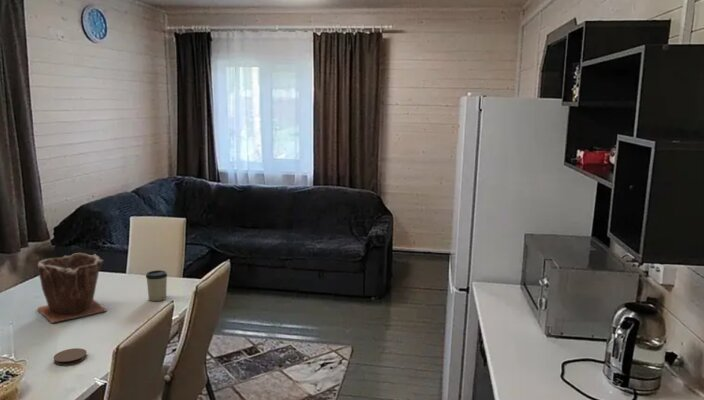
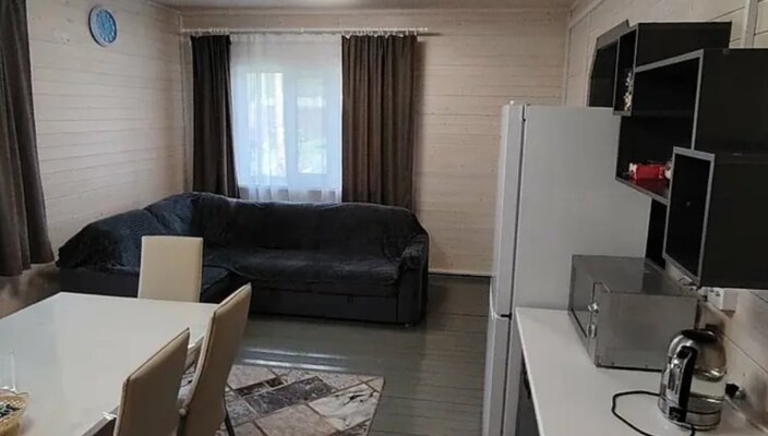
- plant pot (70, 284)
- cup (156, 285)
- coaster (70, 356)
